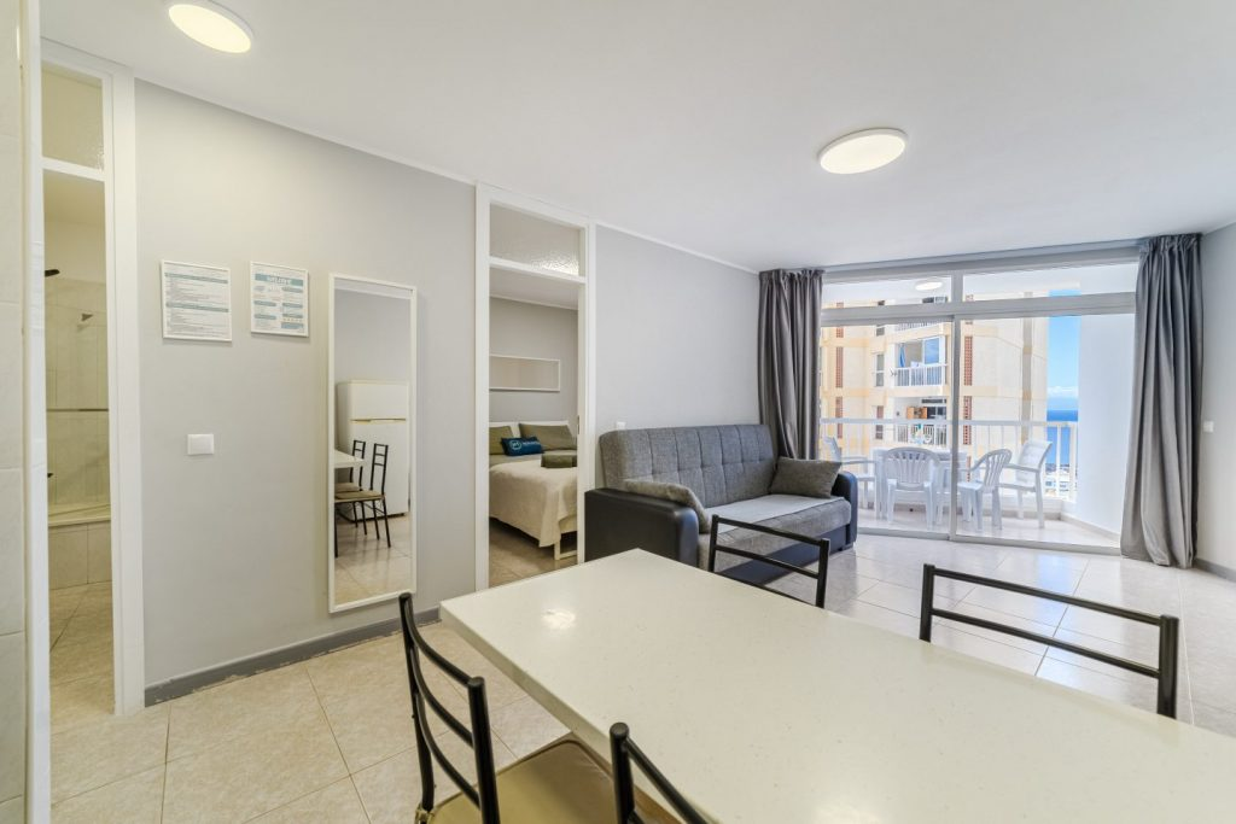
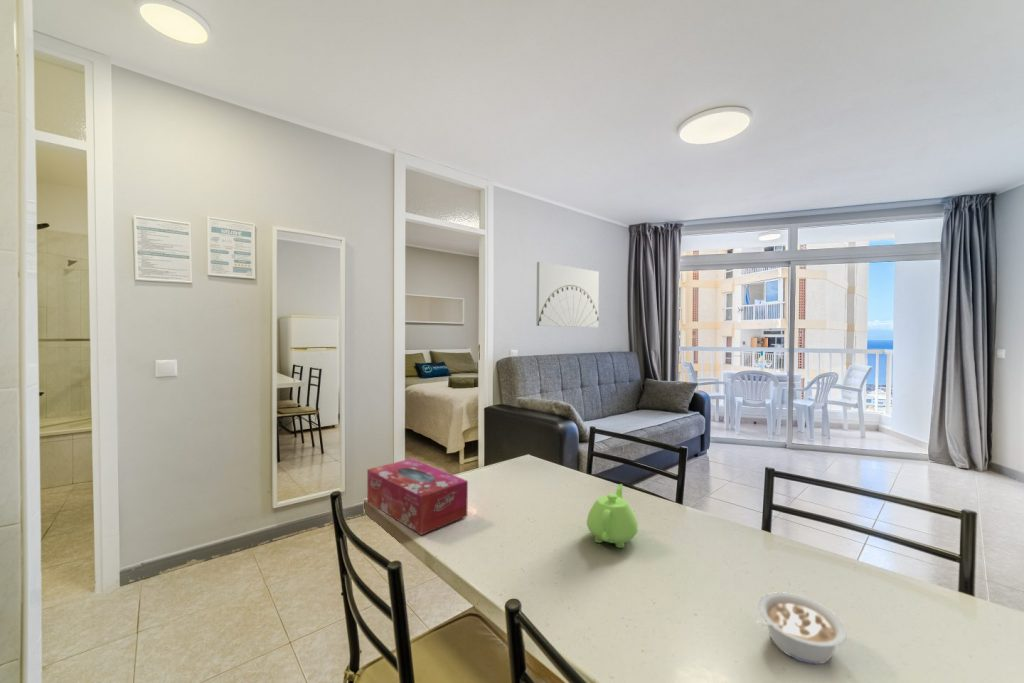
+ tissue box (415, 491)
+ teapot (612, 515)
+ legume (799, 629)
+ wall art (569, 296)
